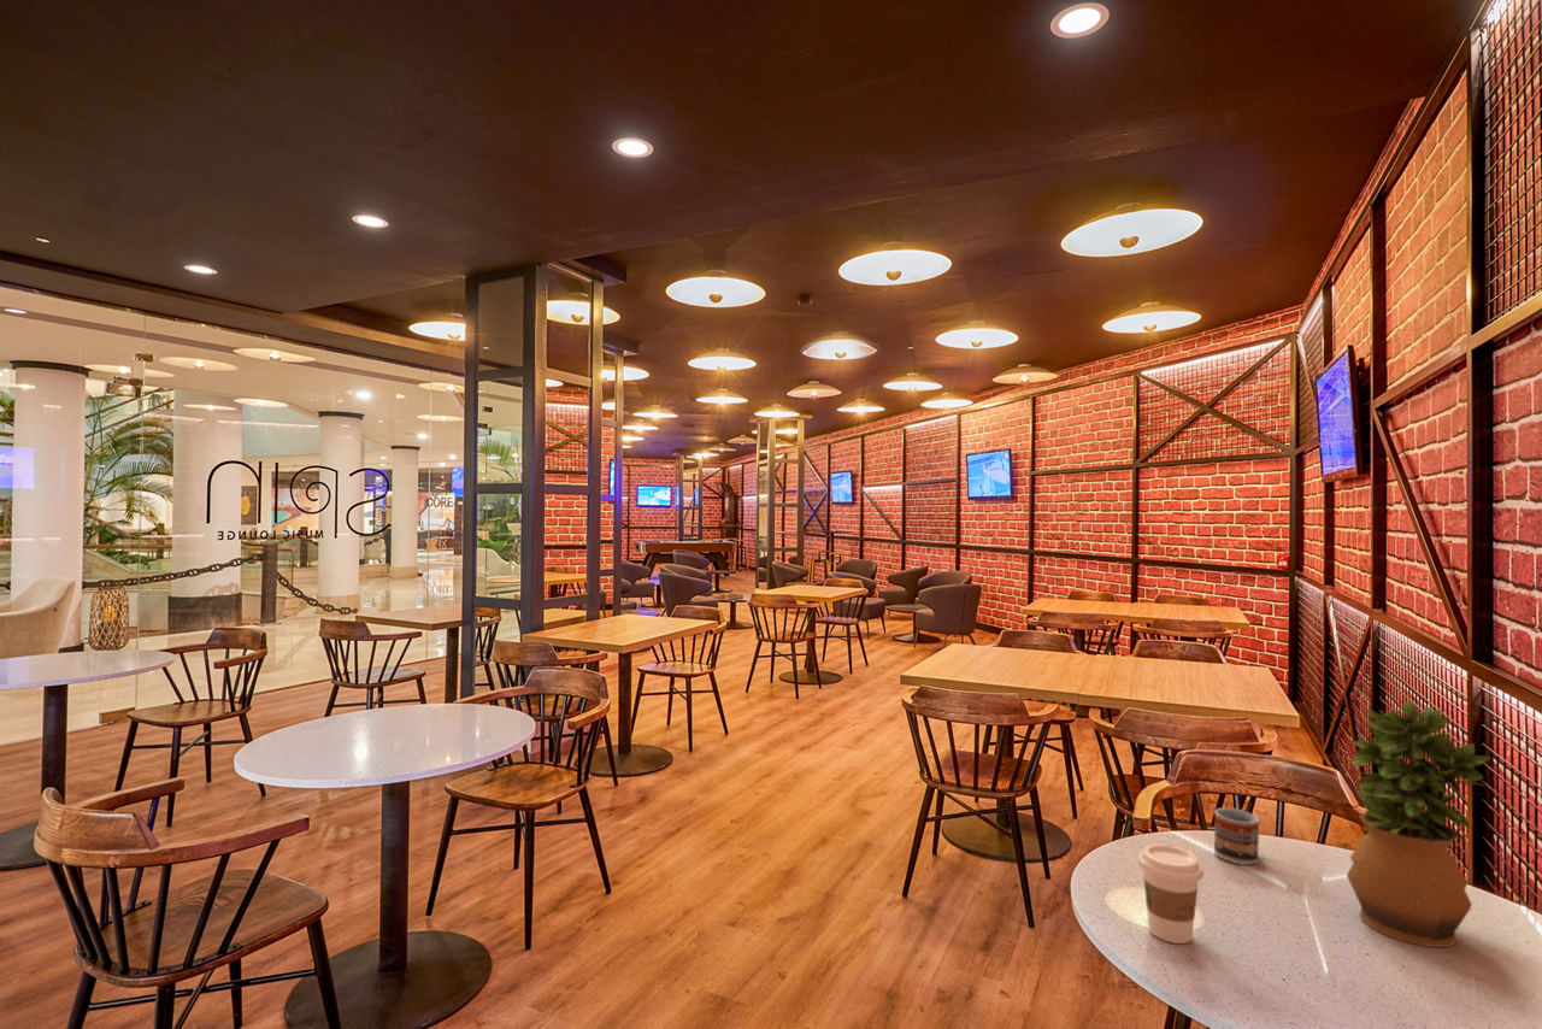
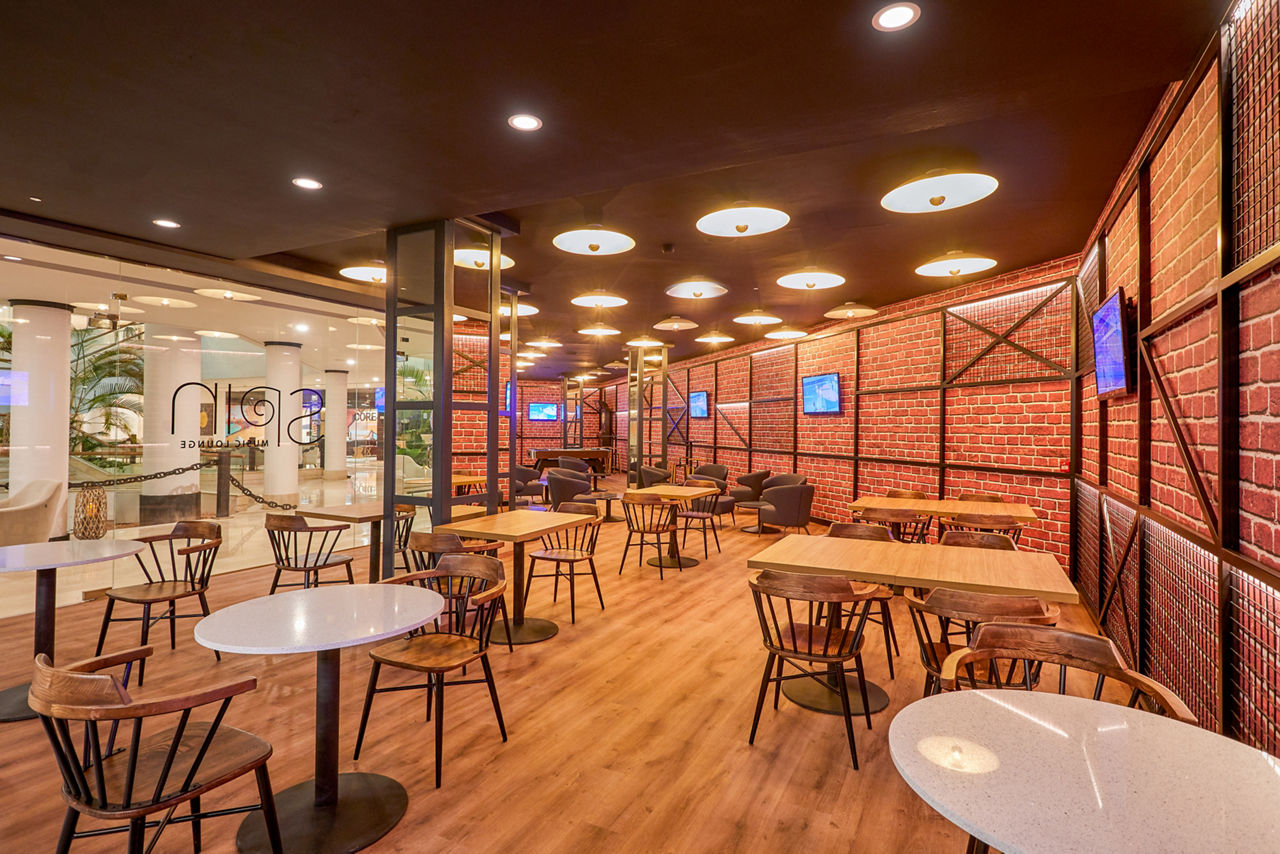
- cup (1240, 834)
- coffee cup (1170, 893)
- potted plant (1414, 811)
